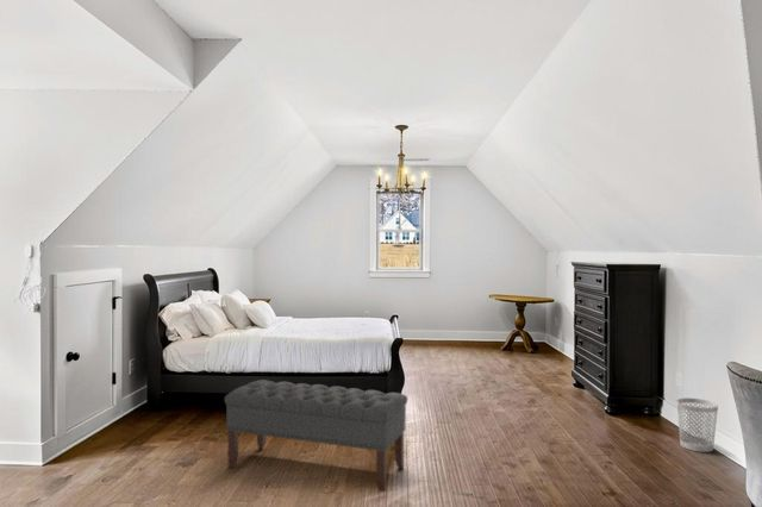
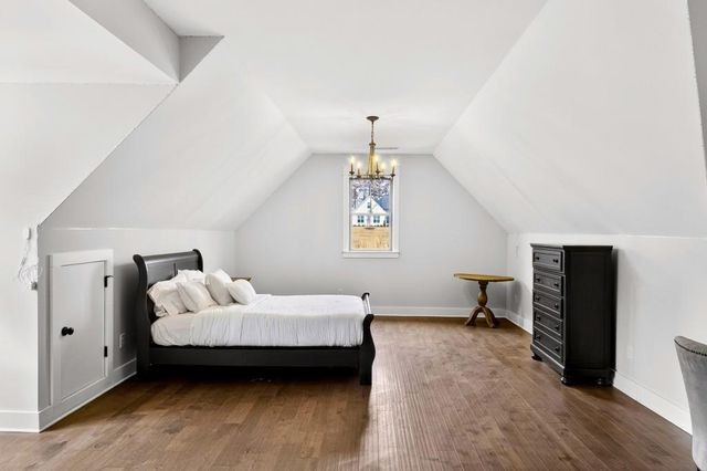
- bench (316, 428)
- wastebasket (697, 424)
